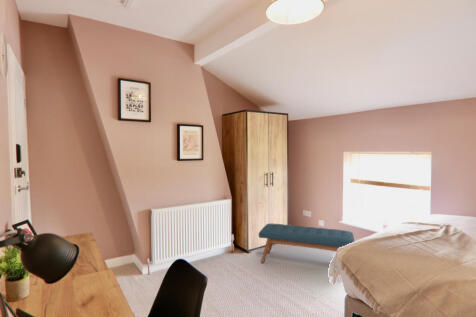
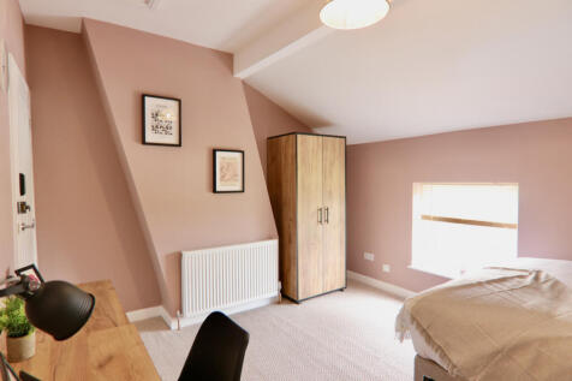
- bench (305, 246)
